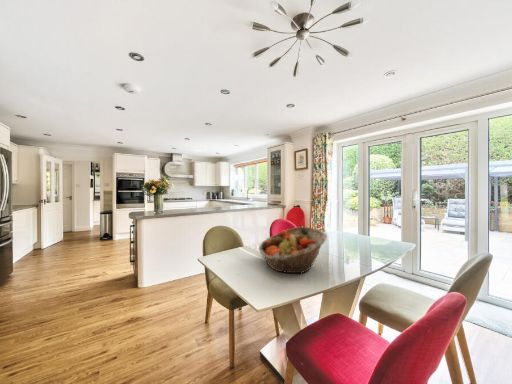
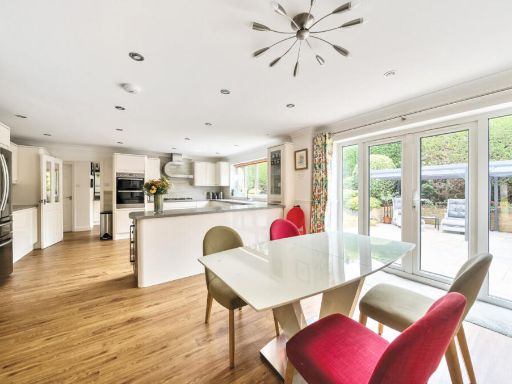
- fruit basket (291, 247)
